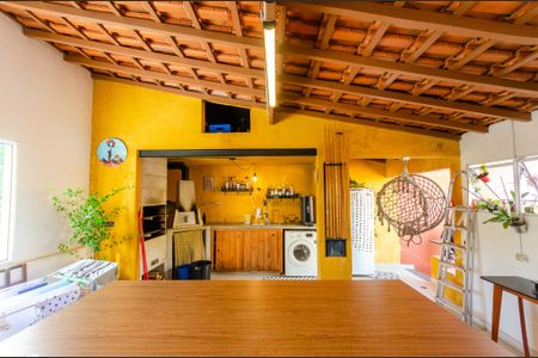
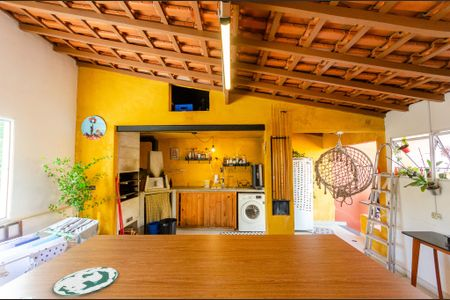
+ plate (87, 277)
